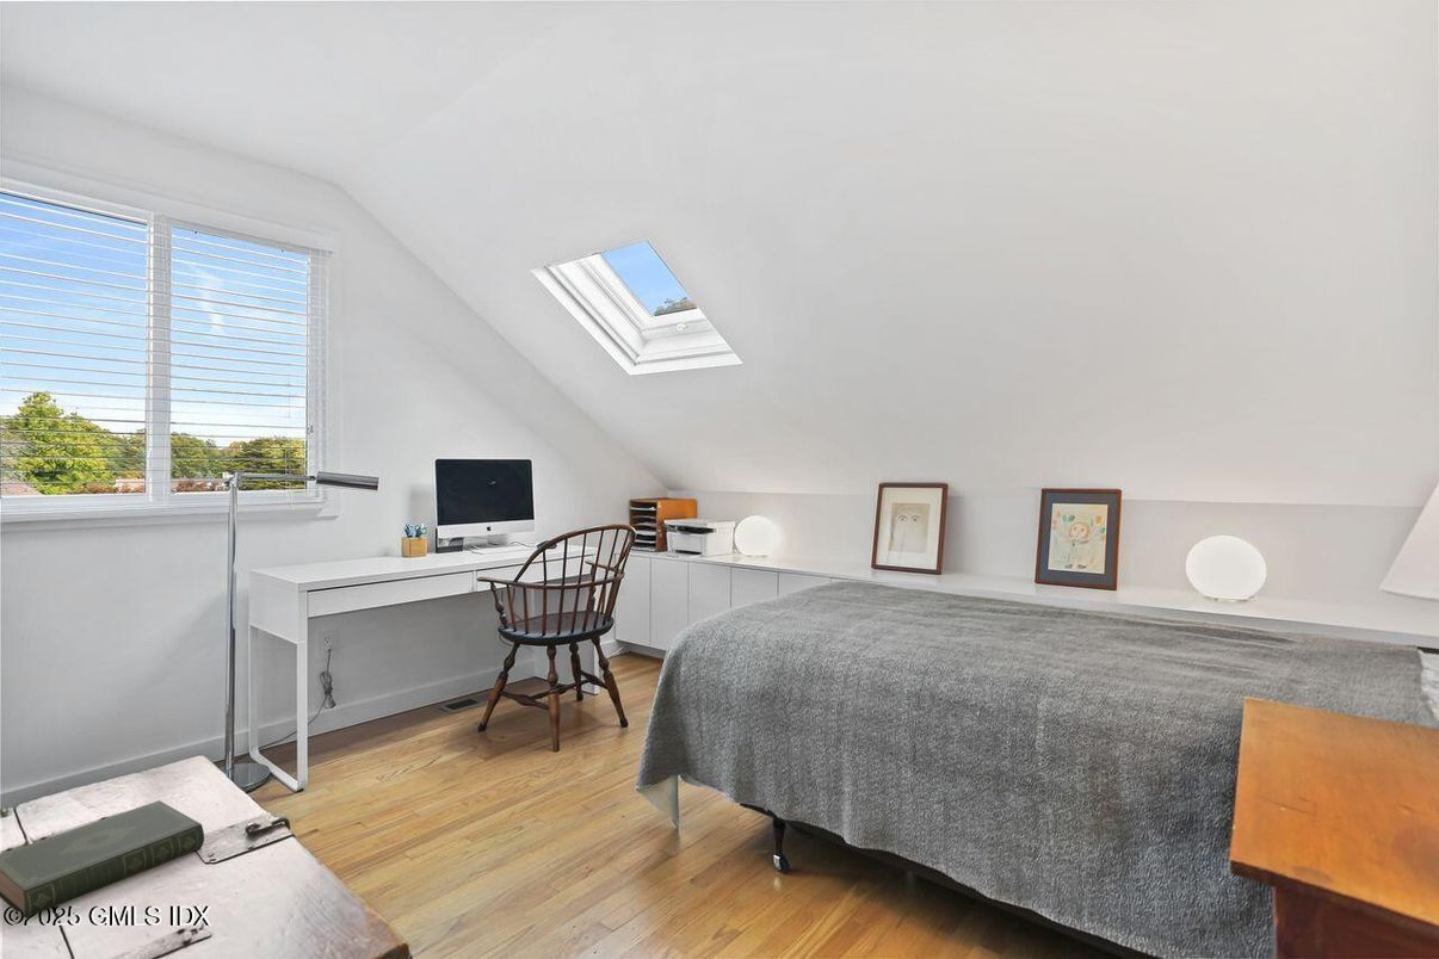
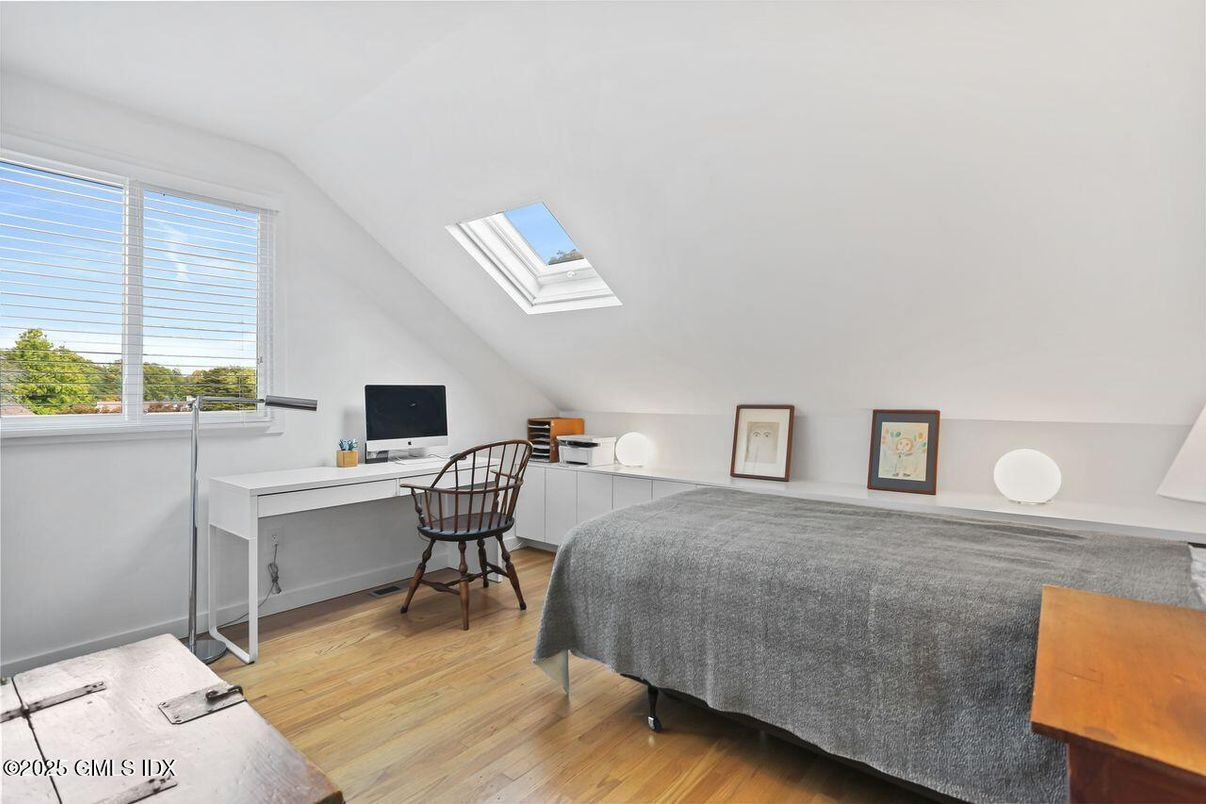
- book (100, 853)
